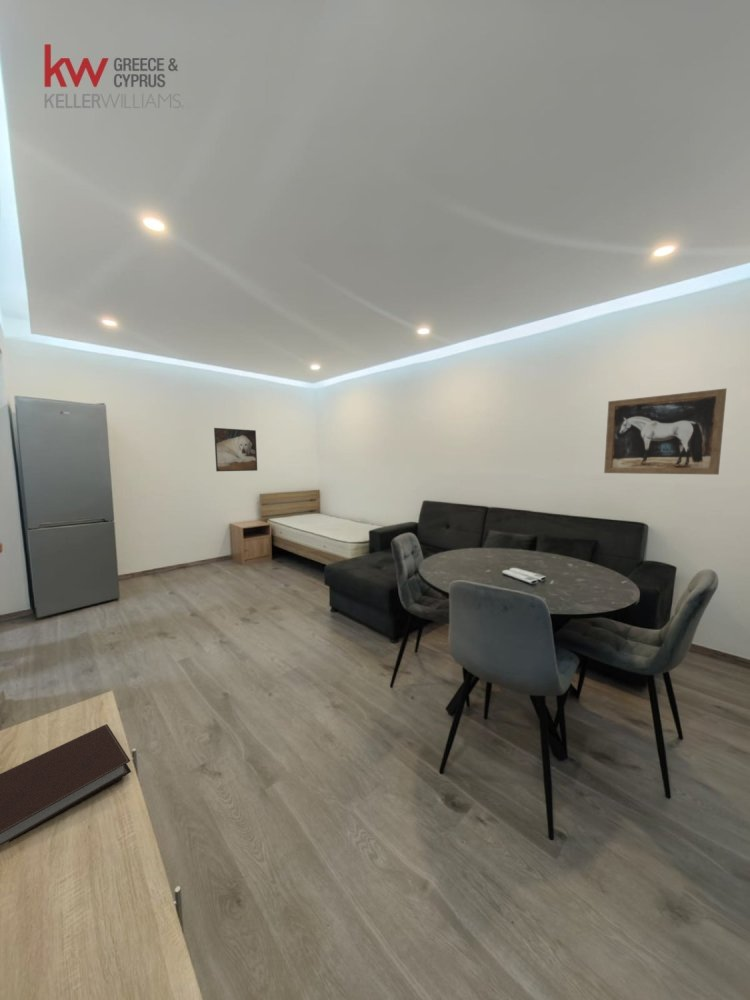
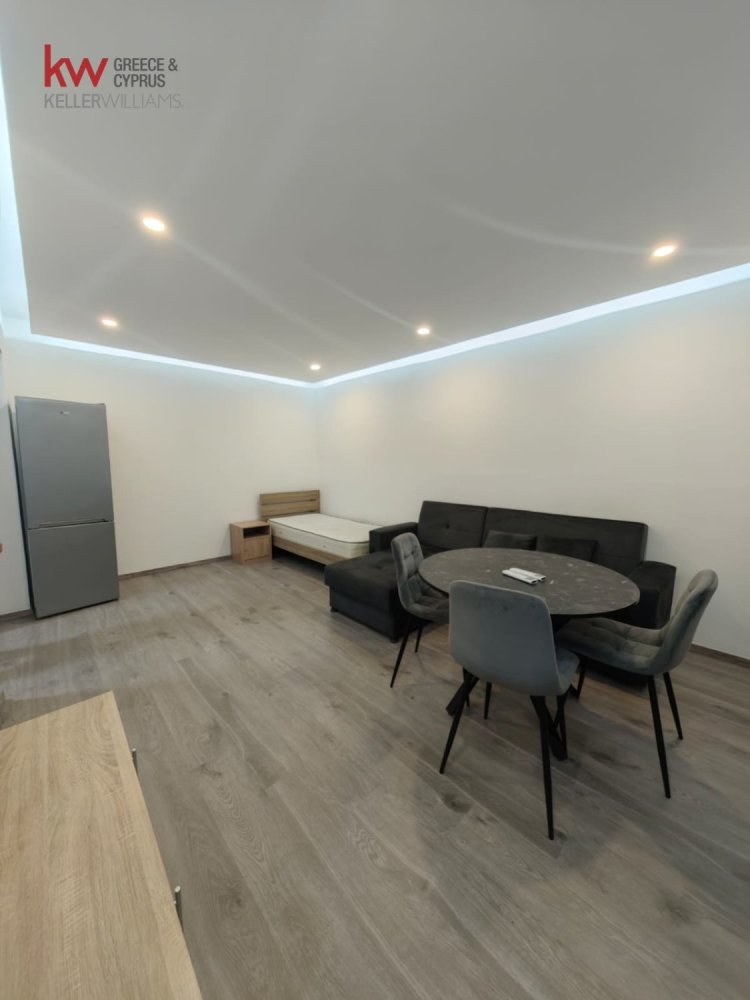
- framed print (236, 450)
- wall art (659, 435)
- notebook (55, 778)
